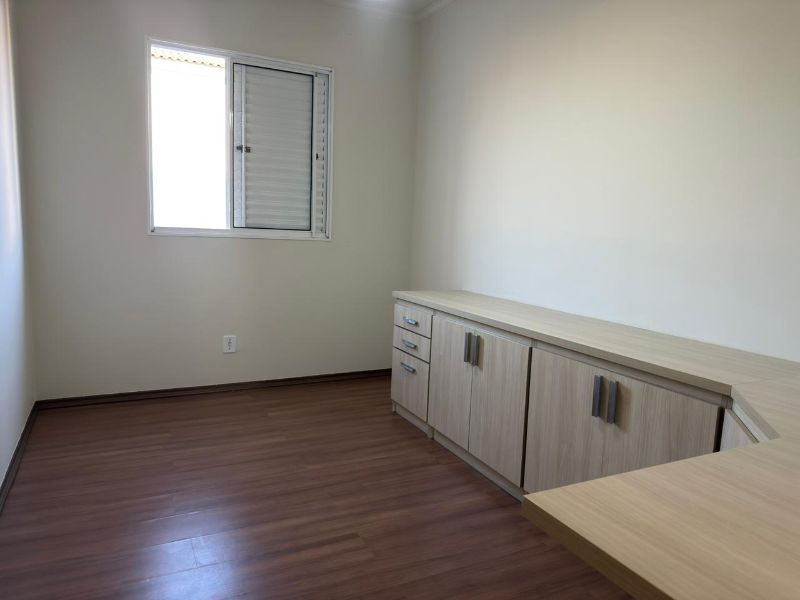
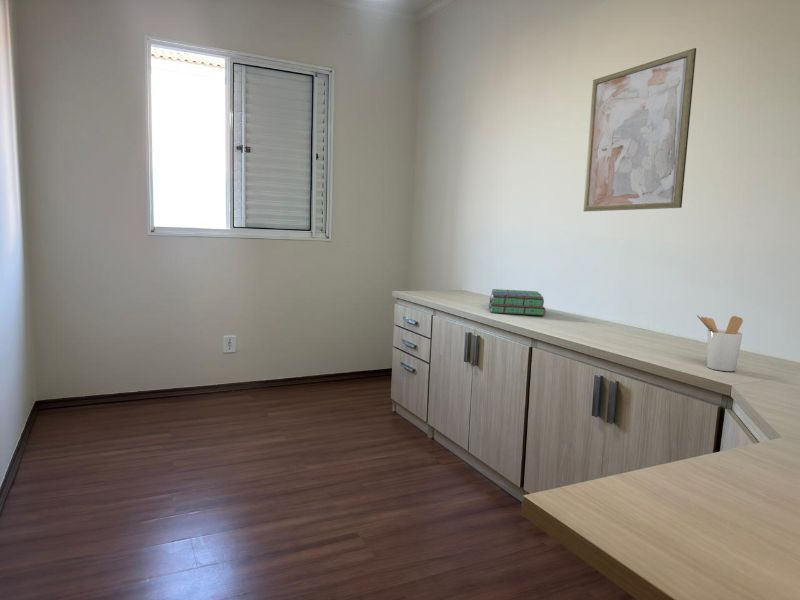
+ wall art (633, 138)
+ utensil holder (716, 340)
+ stack of books (516, 301)
